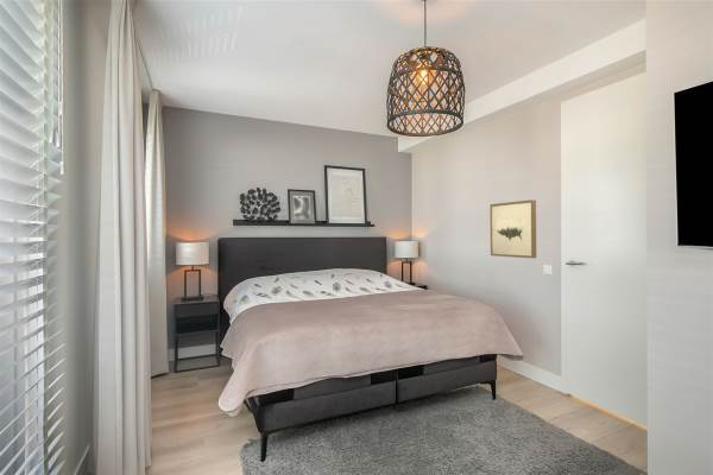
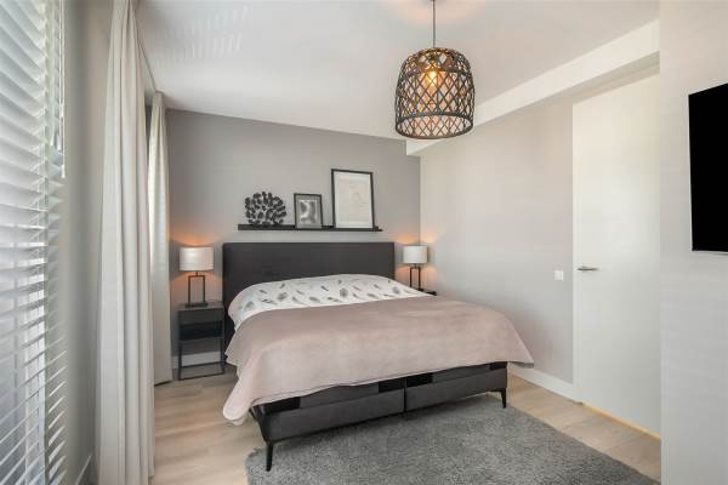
- wall art (511, 229)
